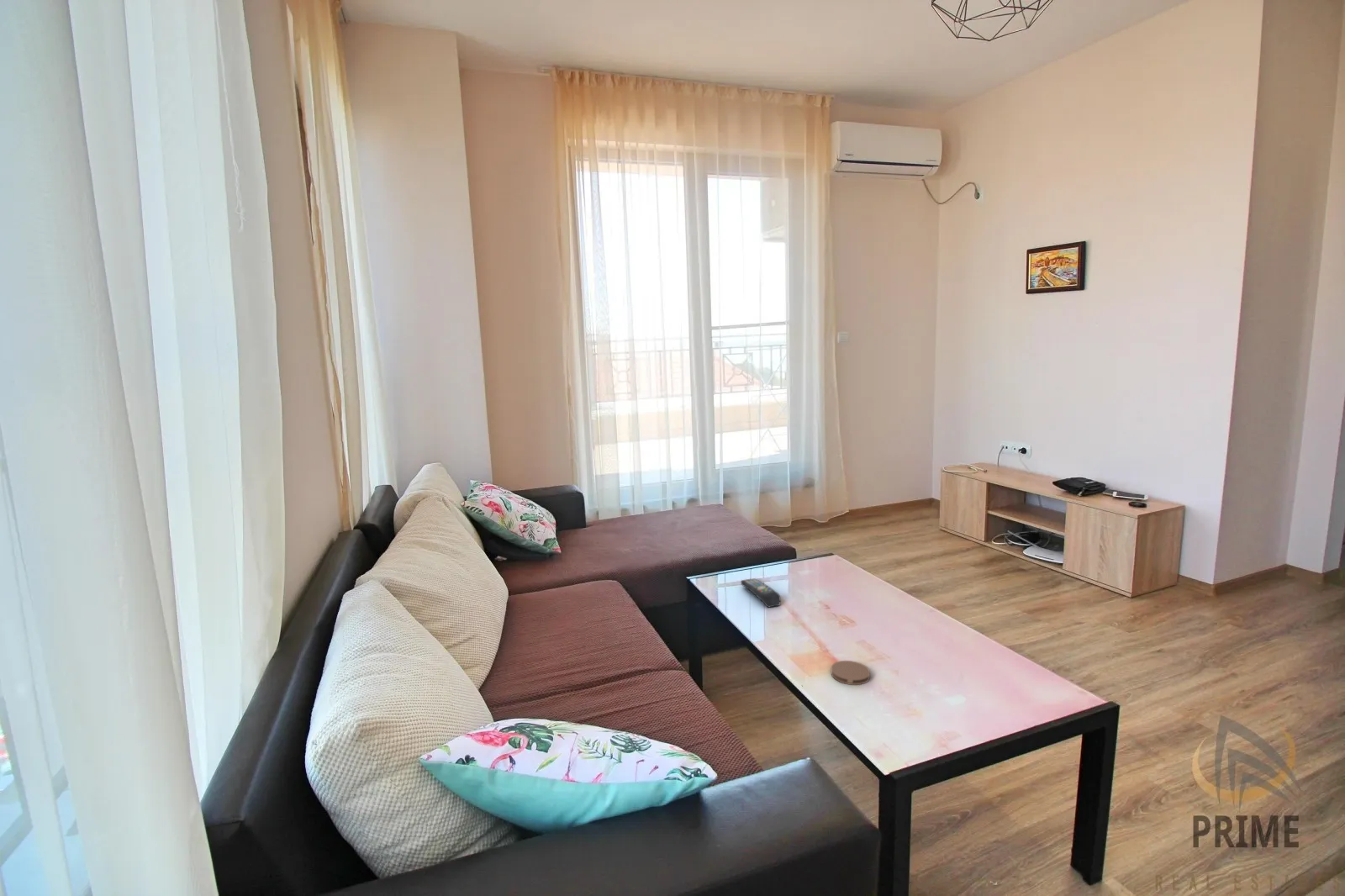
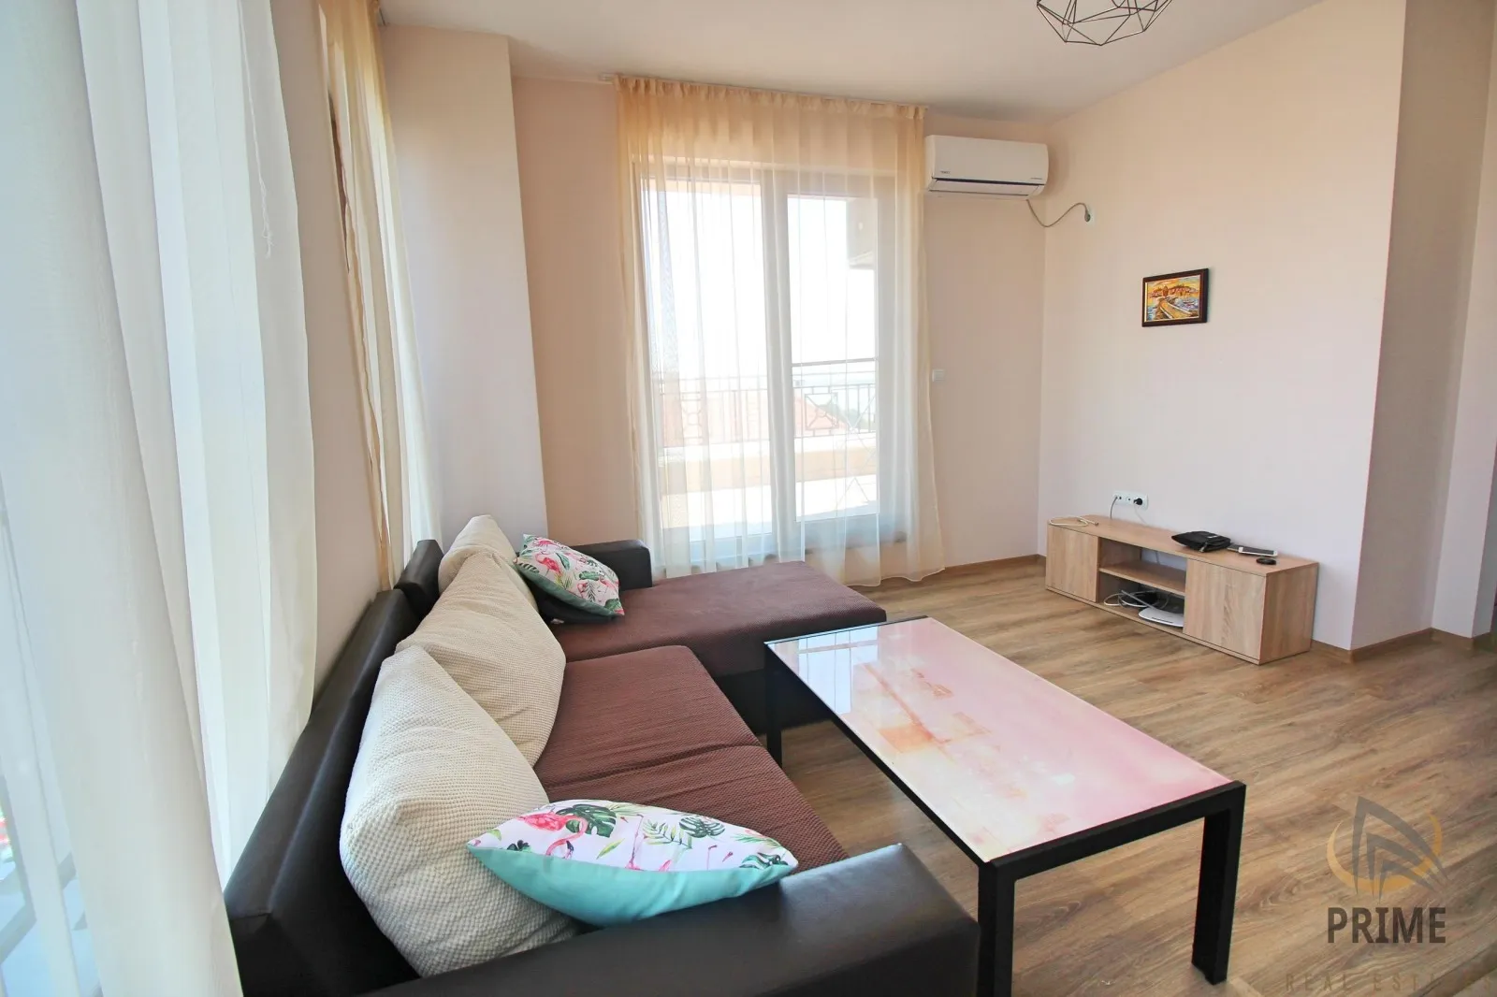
- coaster (850, 672)
- remote control (760, 590)
